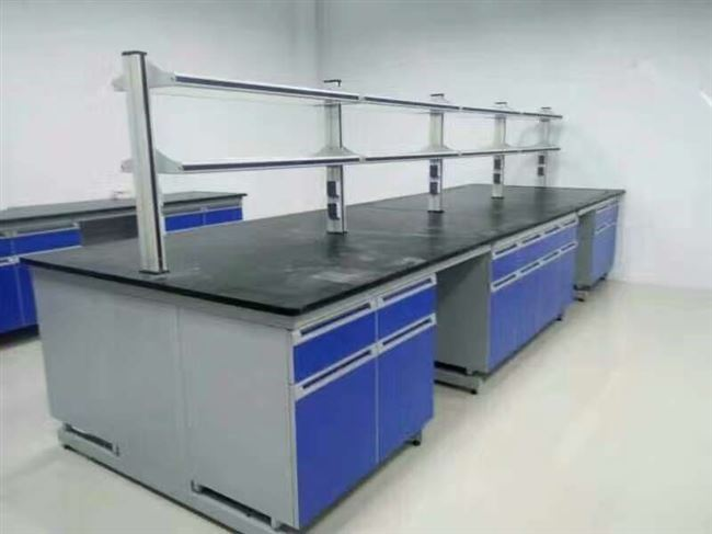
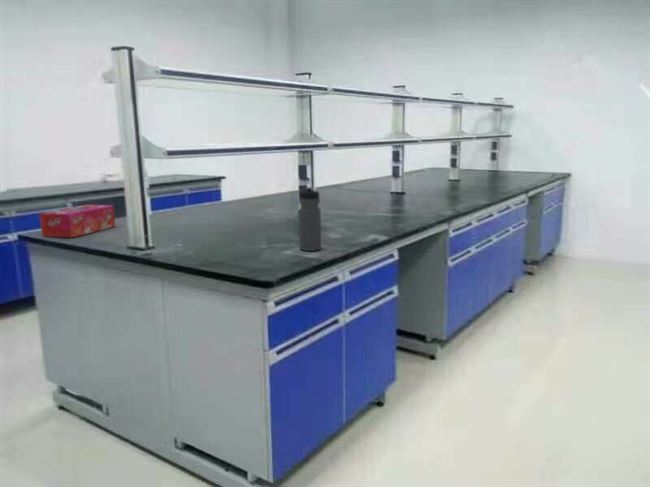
+ water bottle (309, 218)
+ tissue box (79, 220)
